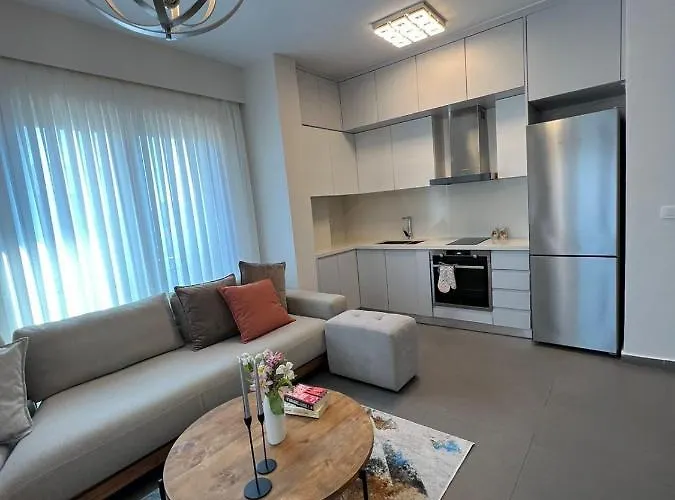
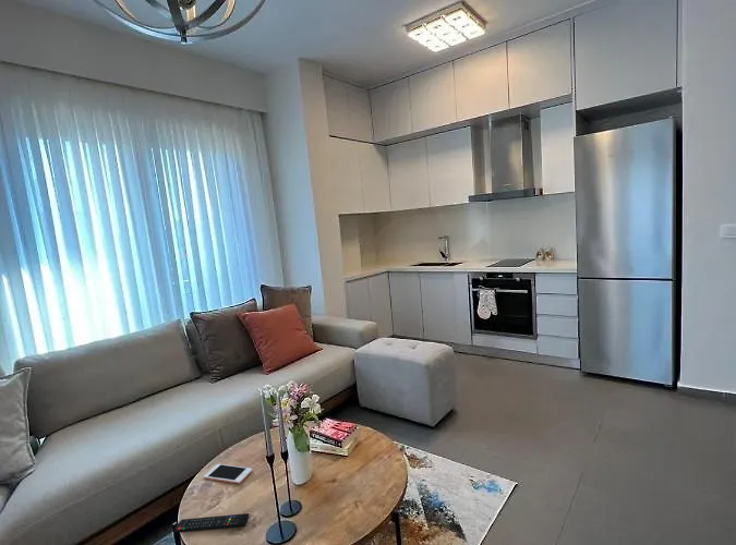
+ remote control (212, 523)
+ cell phone (228, 473)
